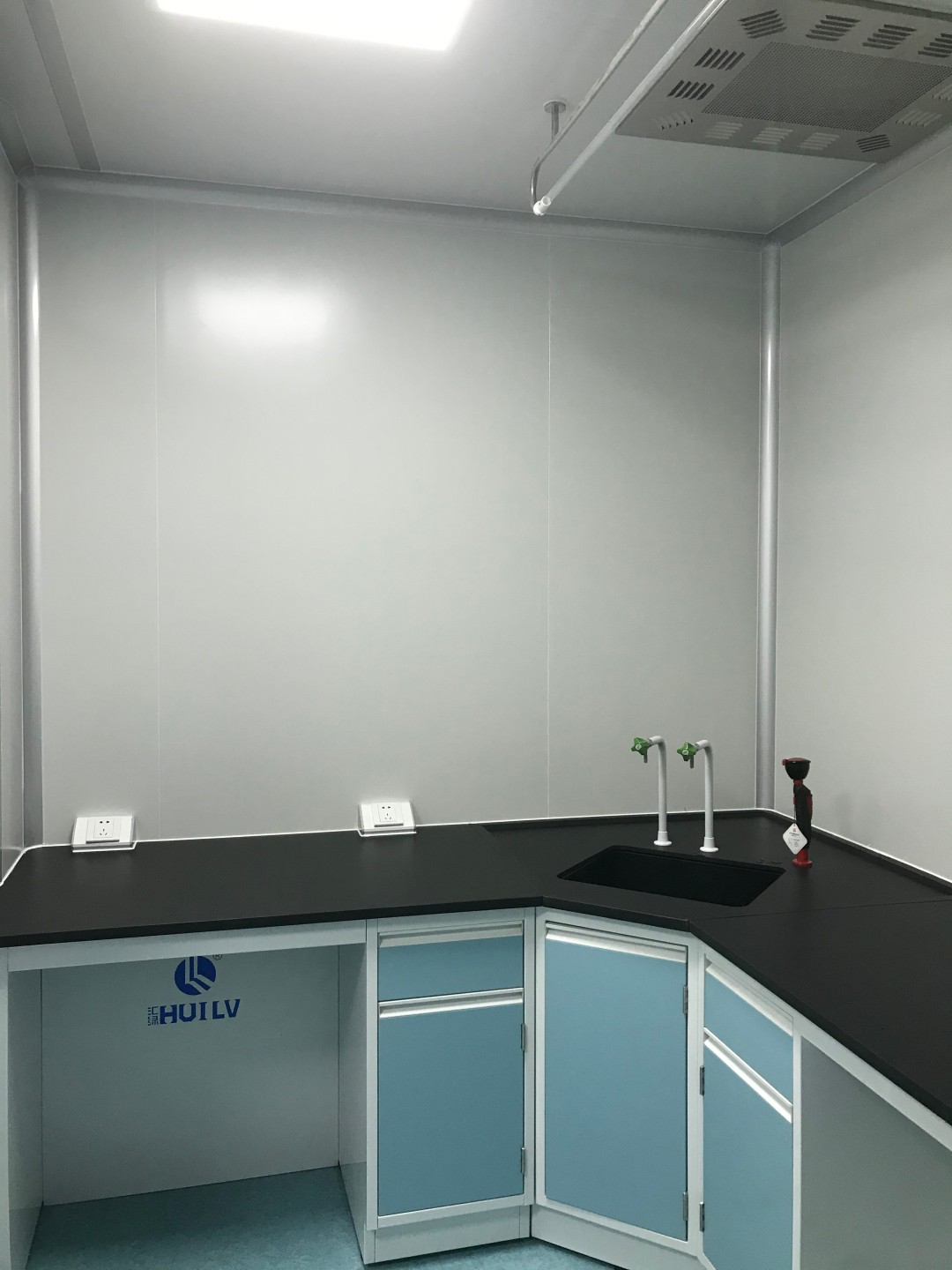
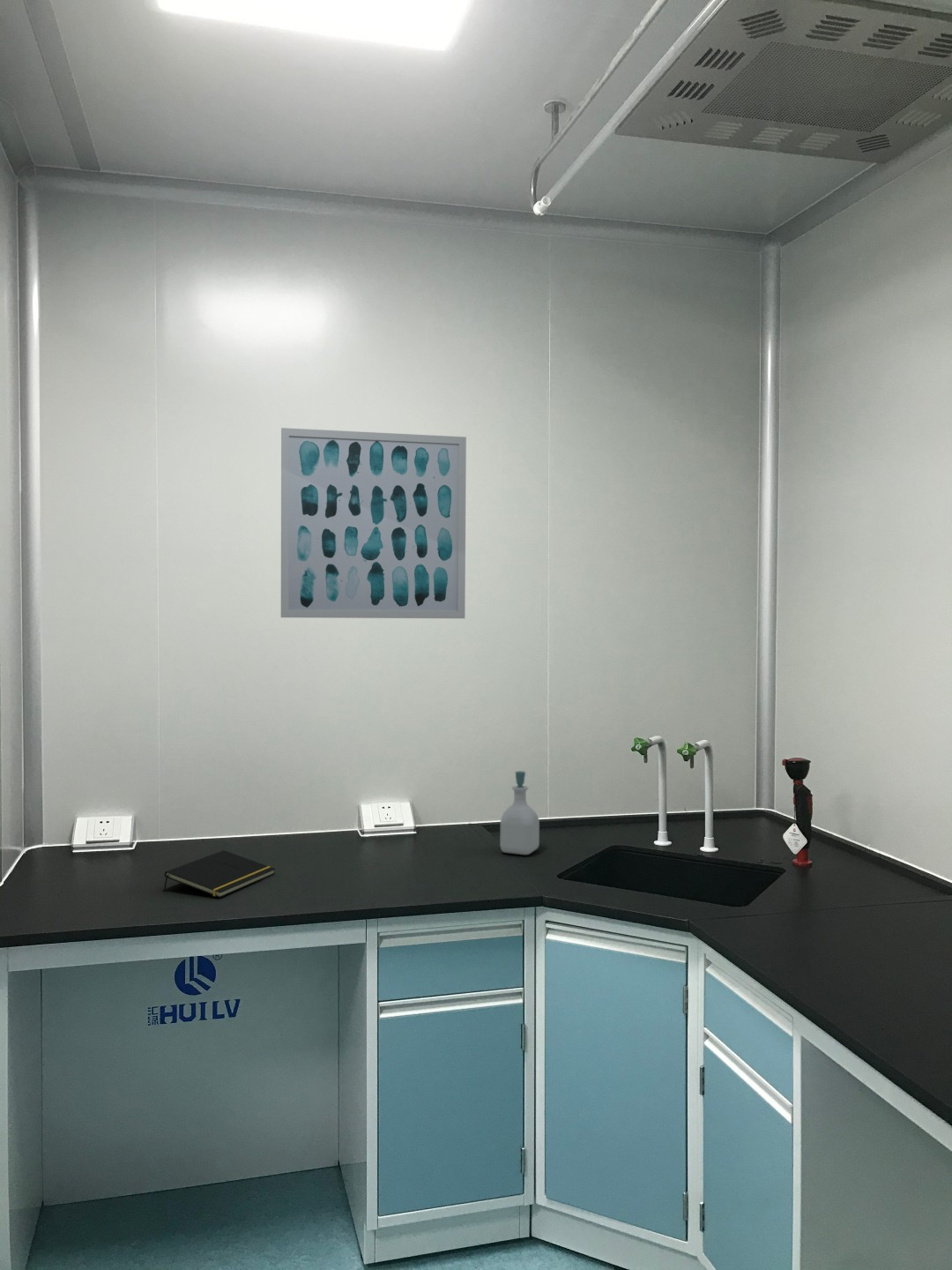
+ wall art (375, 525)
+ soap bottle (519, 811)
+ notepad (221, 872)
